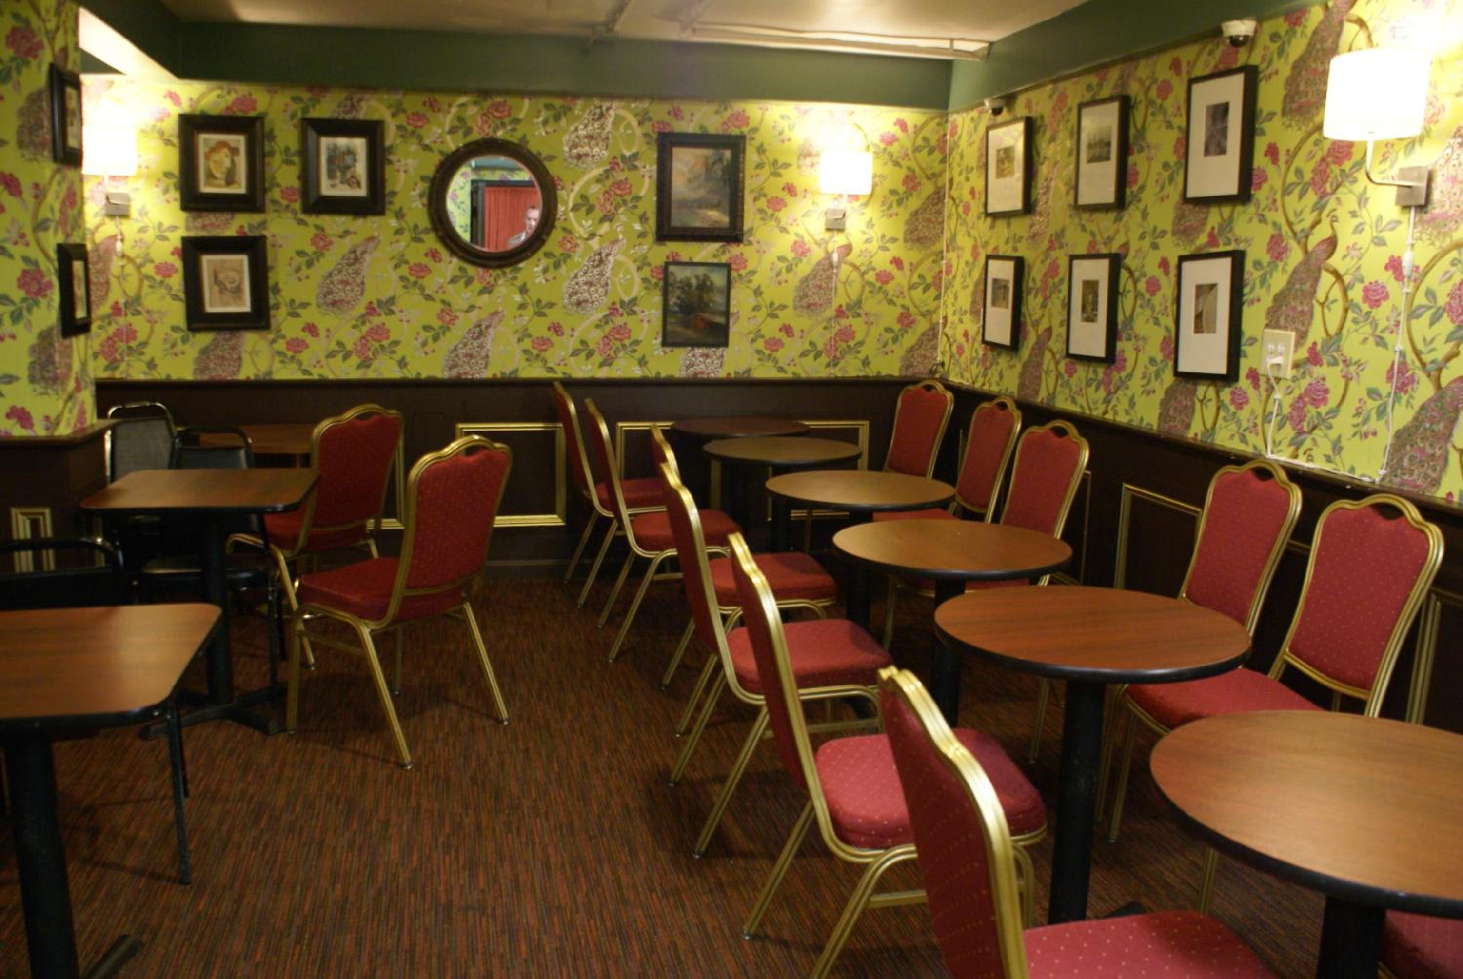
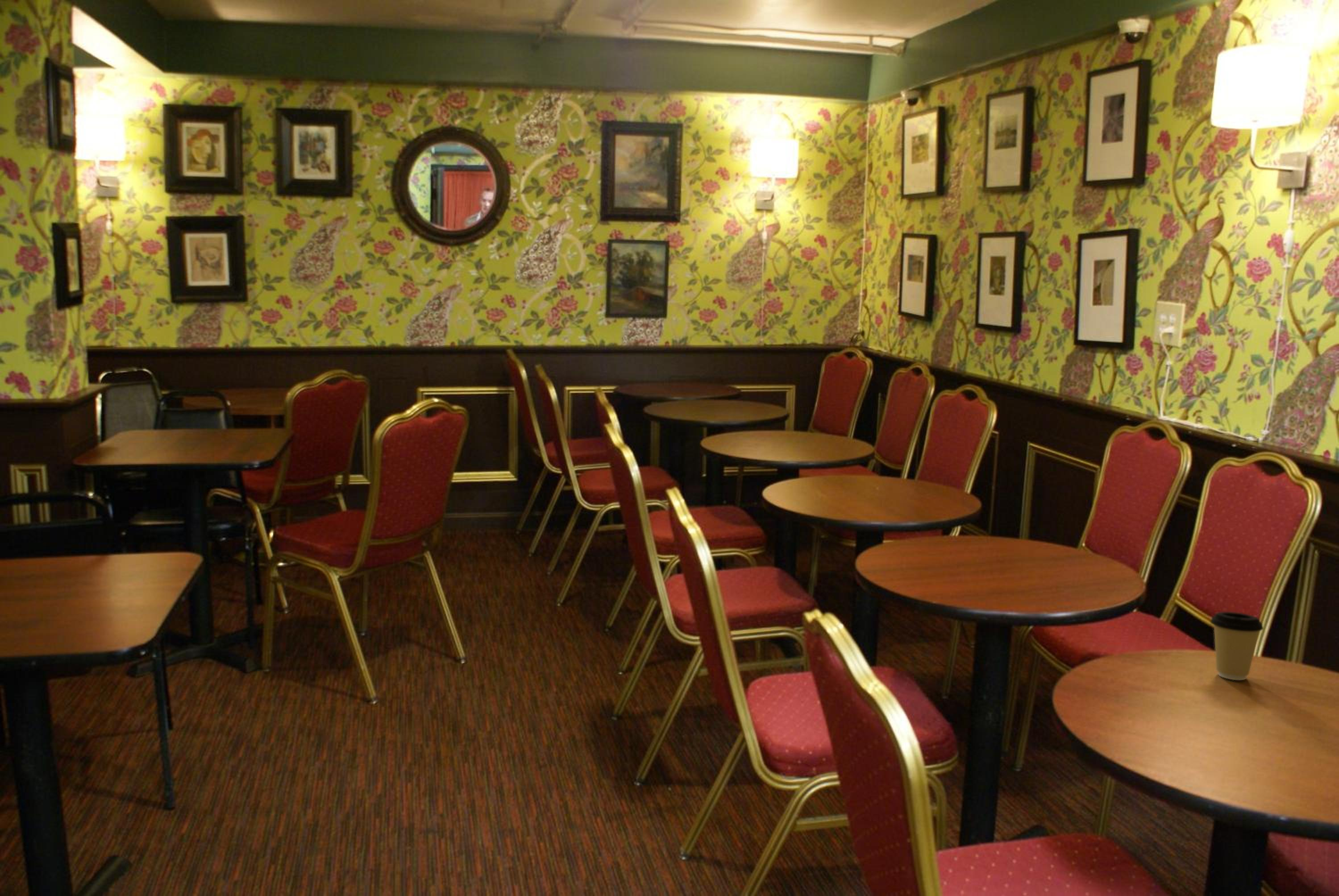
+ coffee cup (1235, 645)
